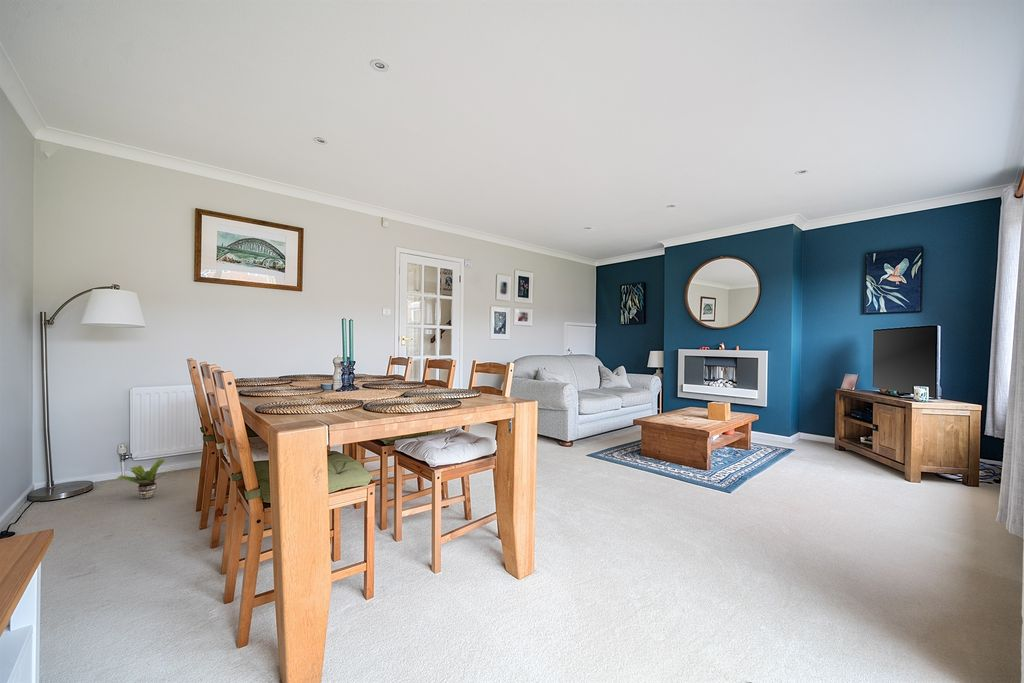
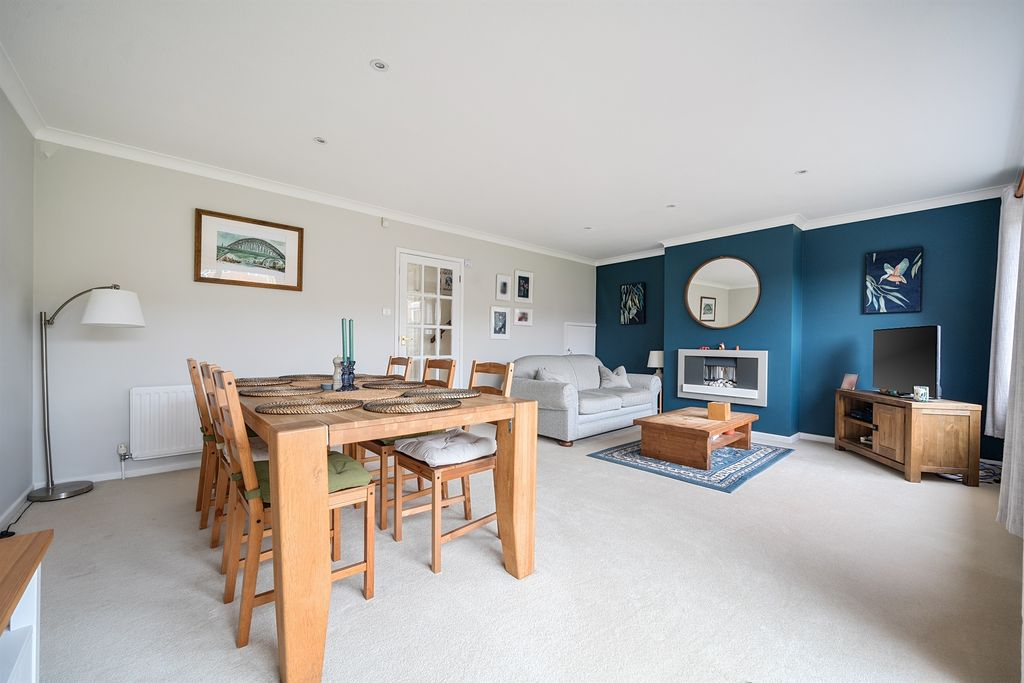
- potted plant (146, 480)
